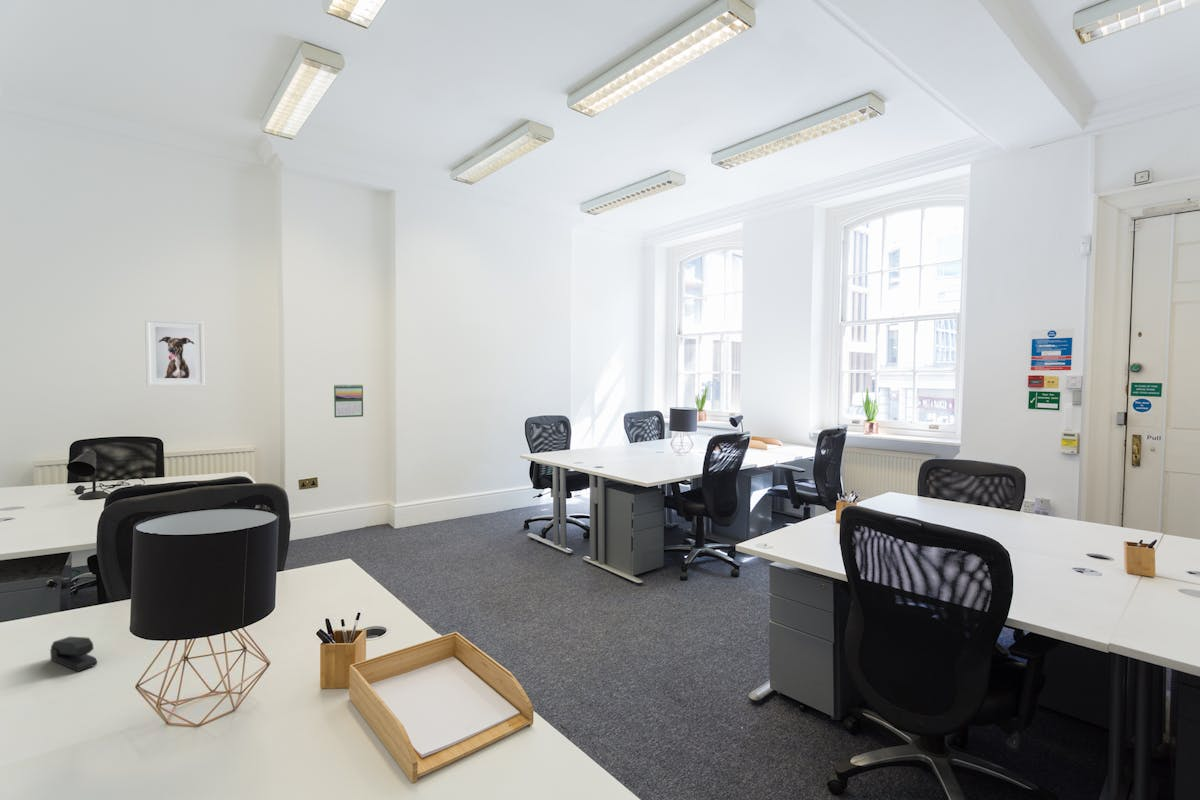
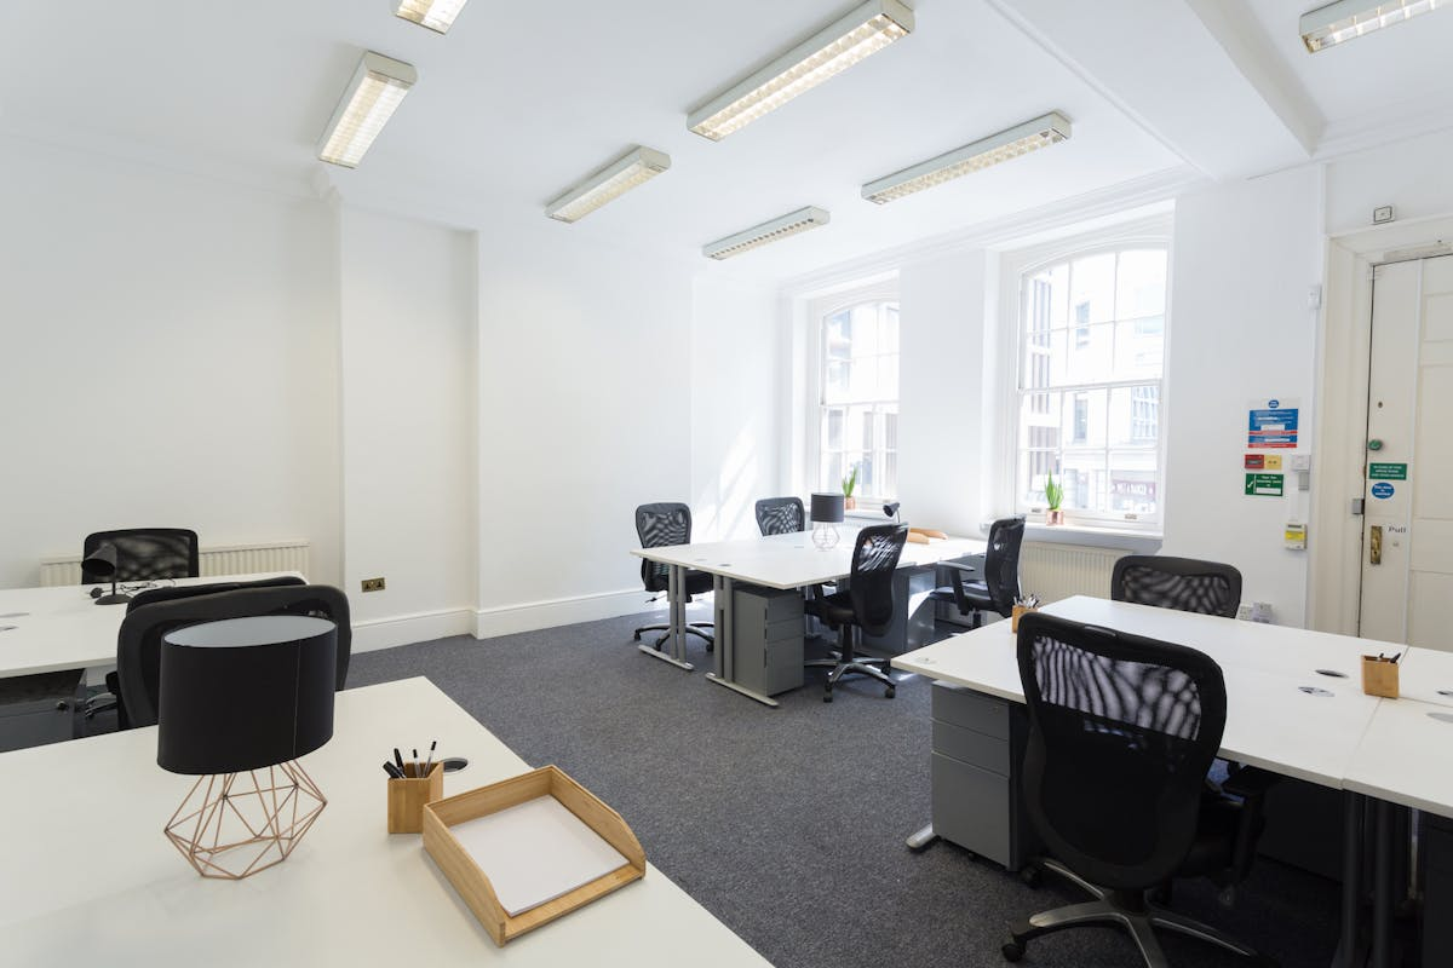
- stapler (73, 649)
- calendar (348, 400)
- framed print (175, 353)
